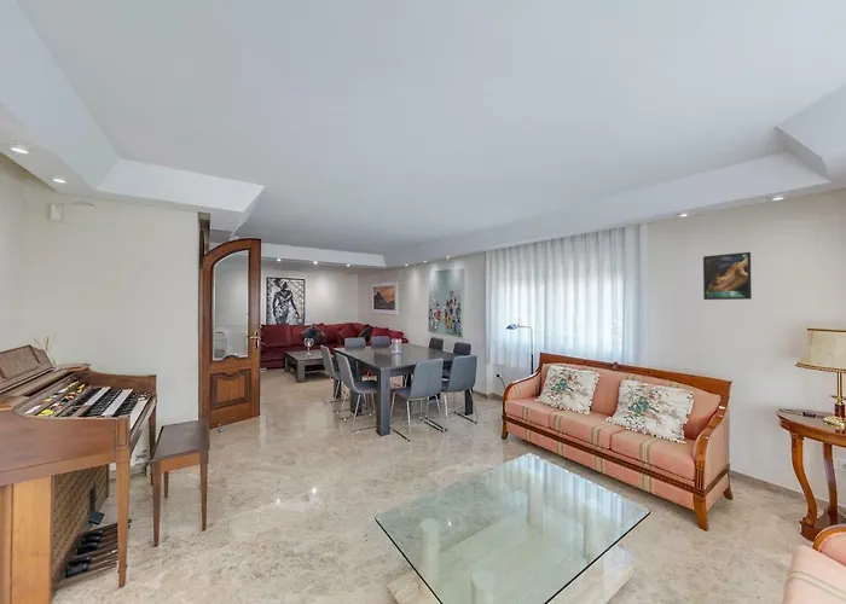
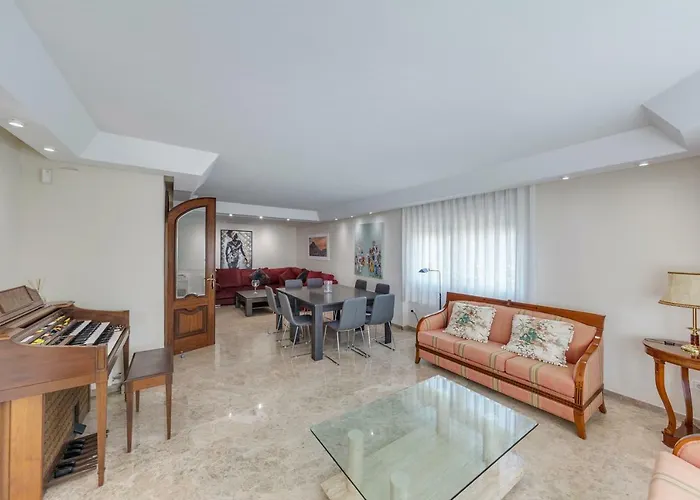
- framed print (725, 277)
